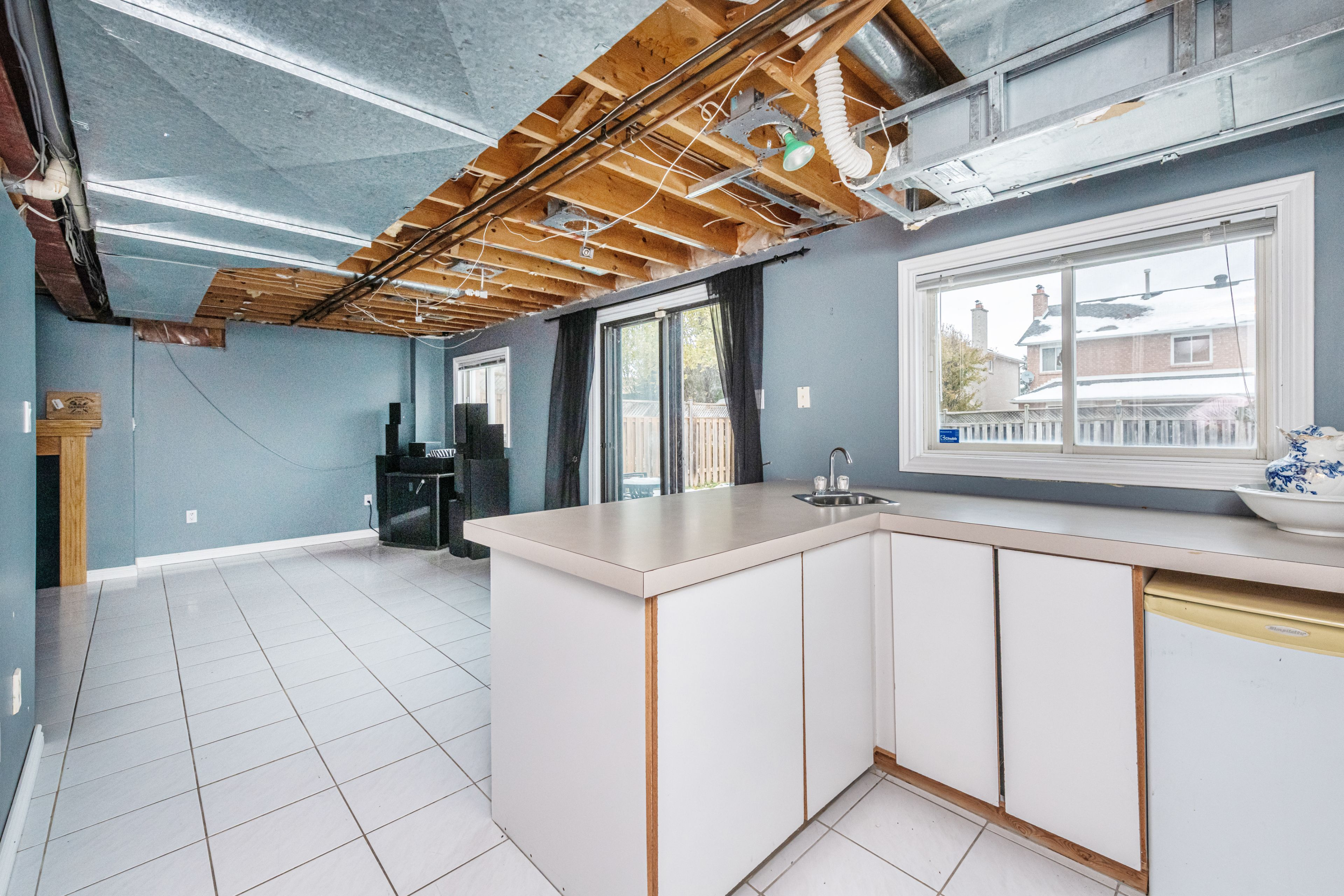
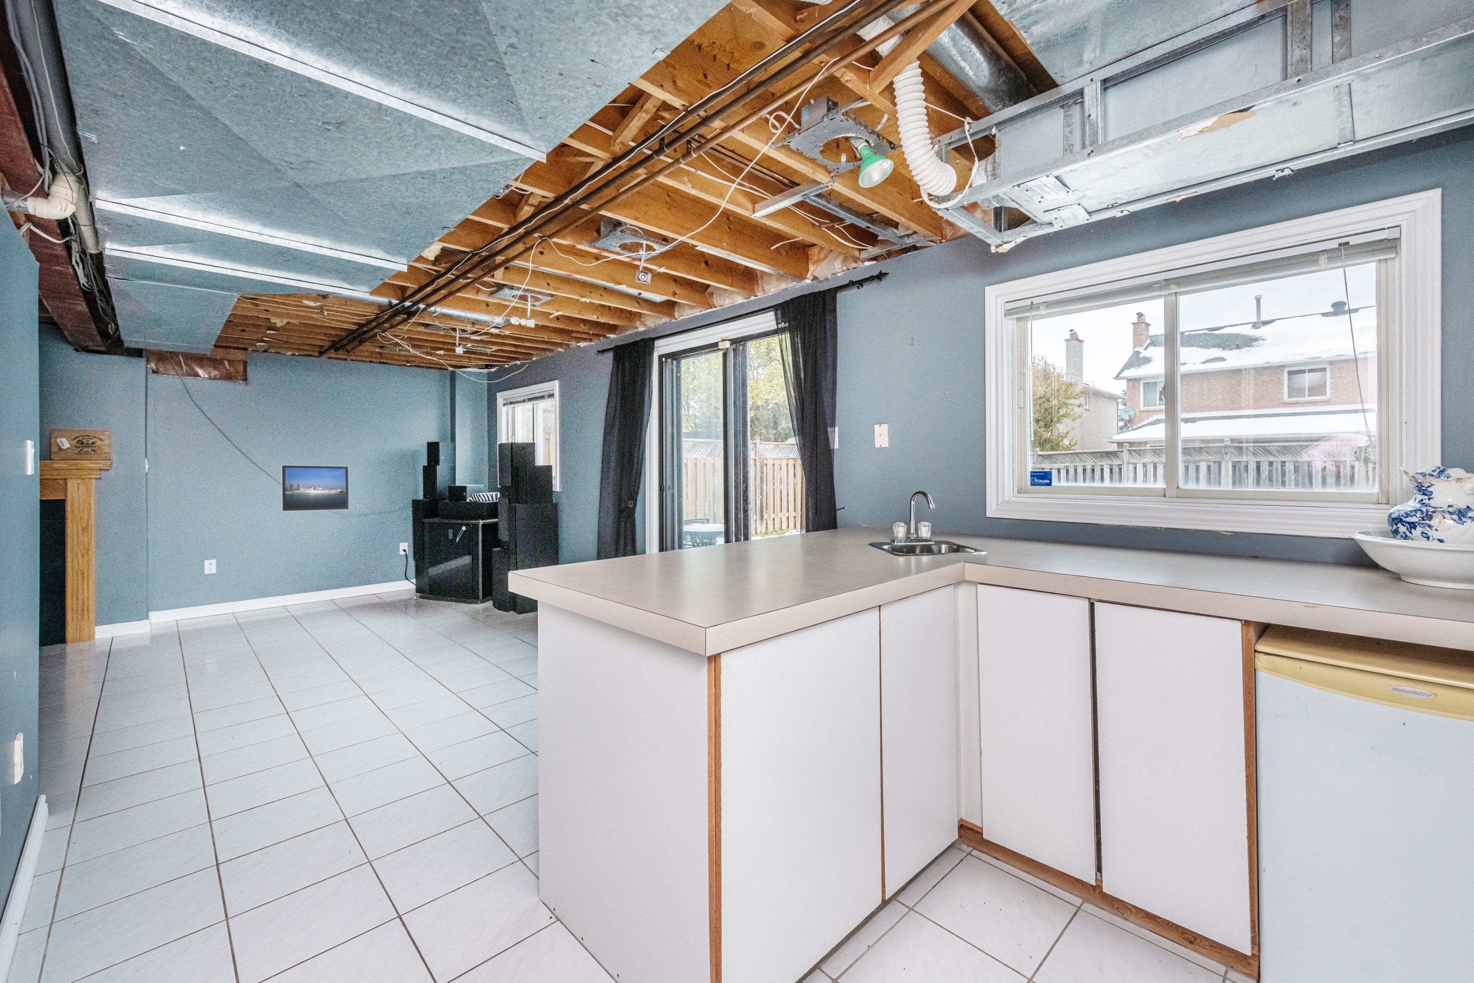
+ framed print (316, 487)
